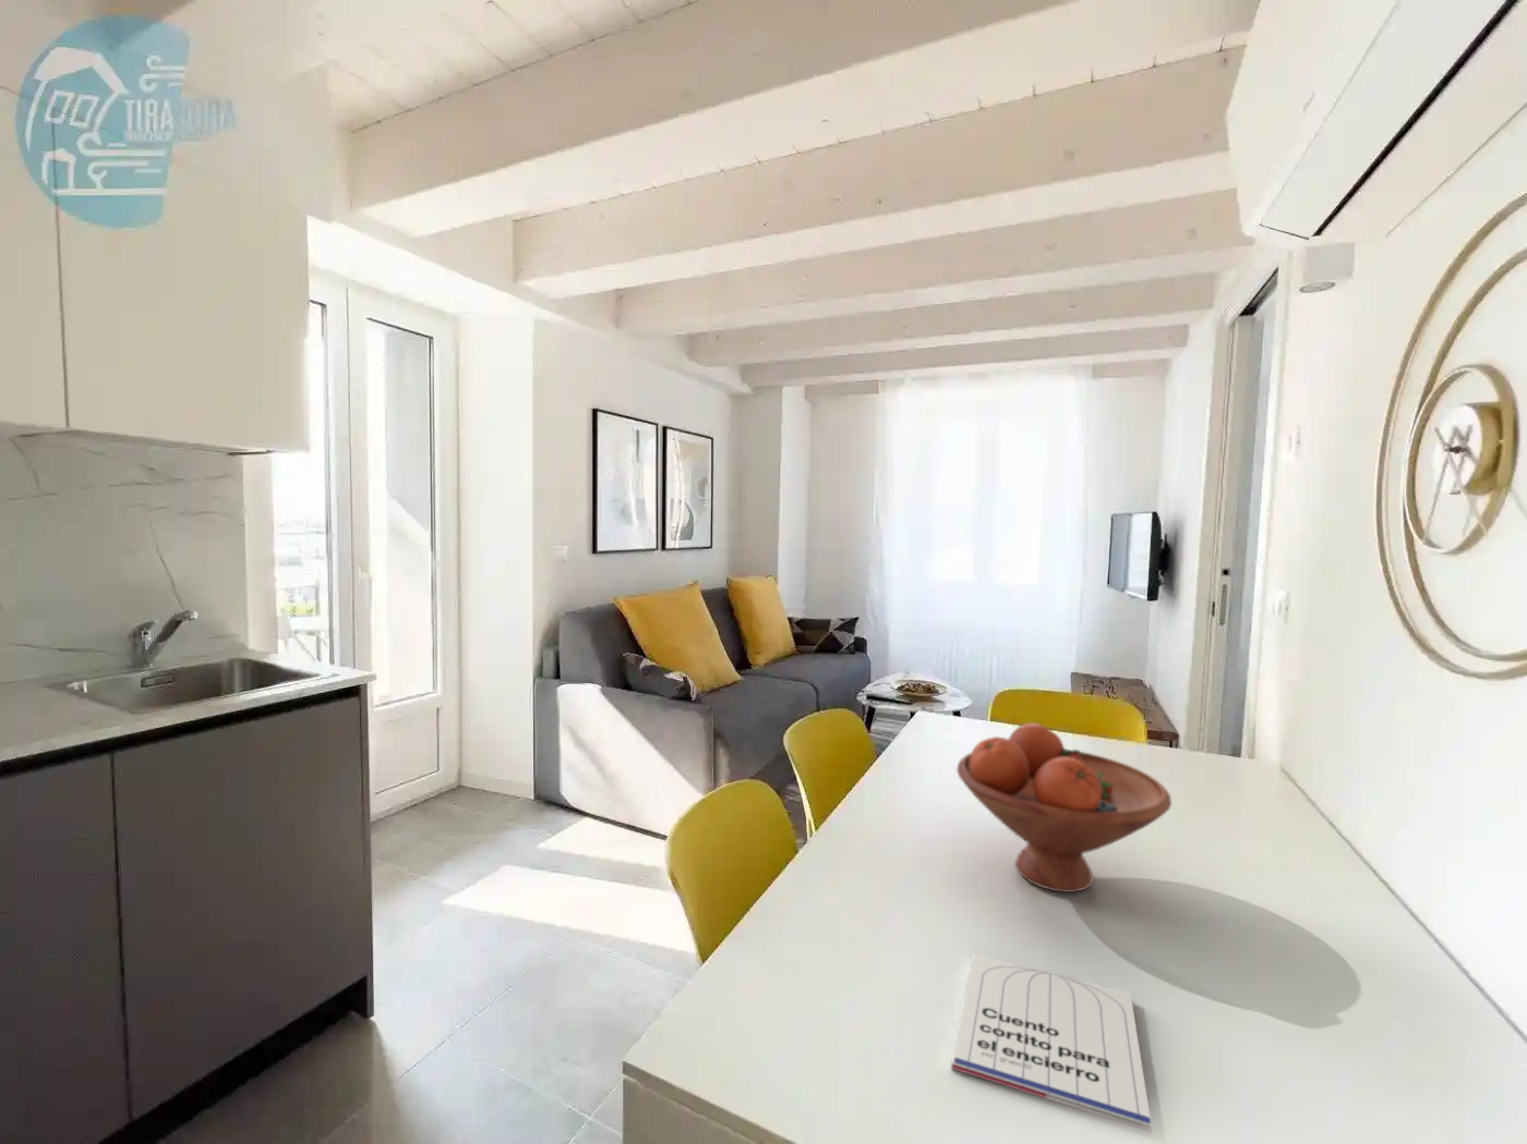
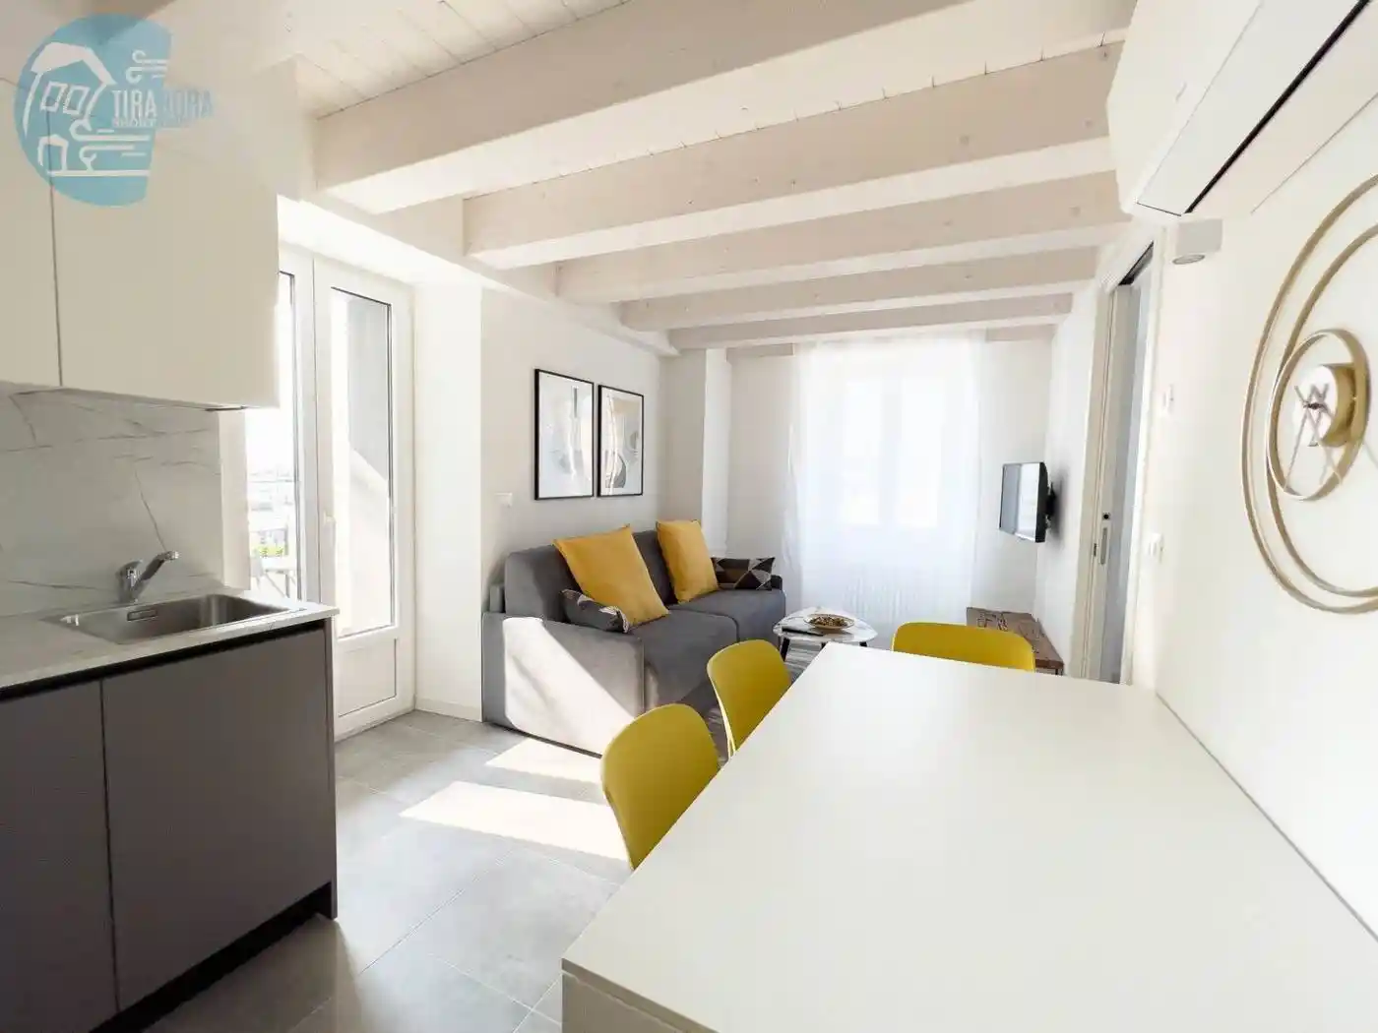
- fruit bowl (1056, 806)
- notebook (1044, 1026)
